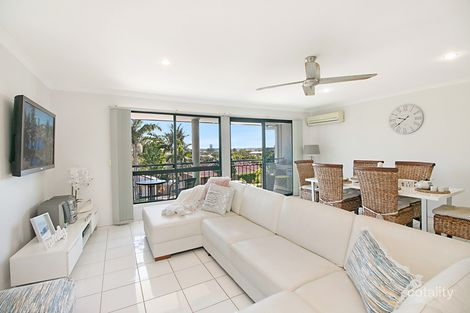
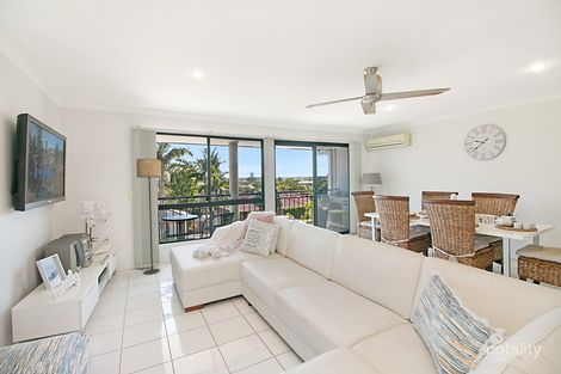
+ floor lamp (150, 215)
